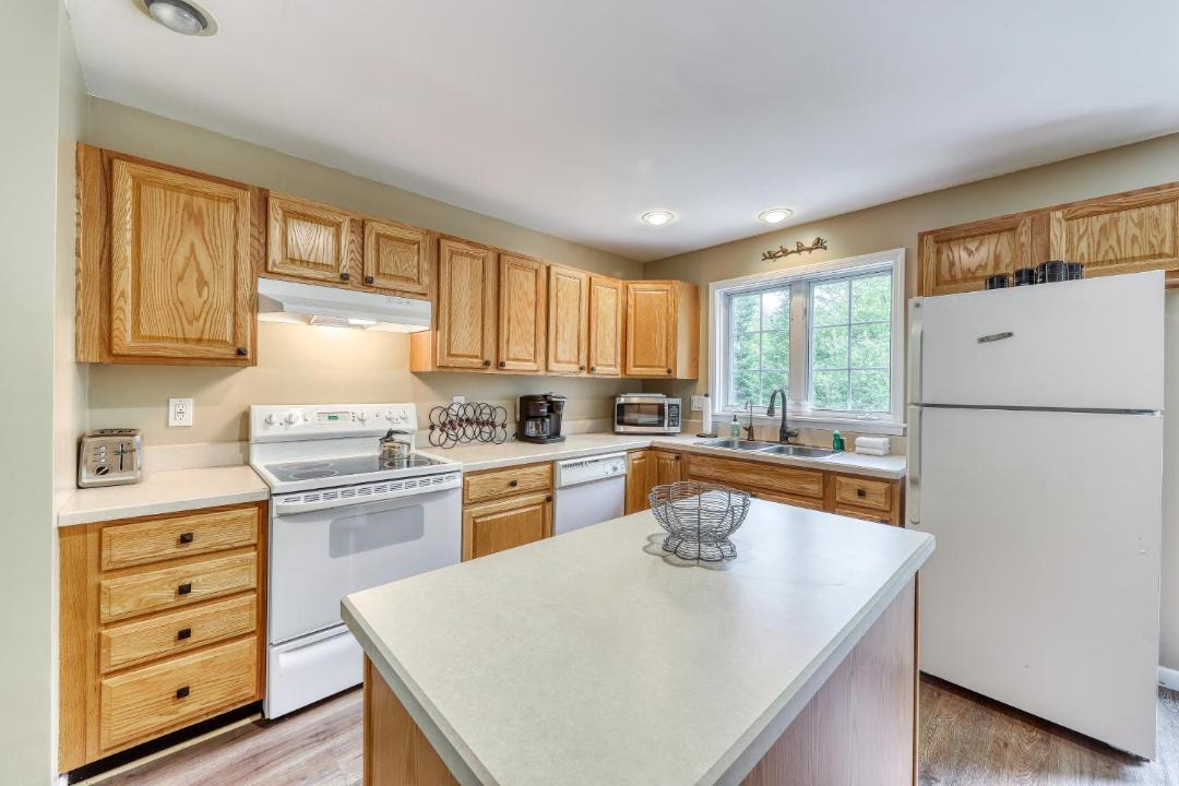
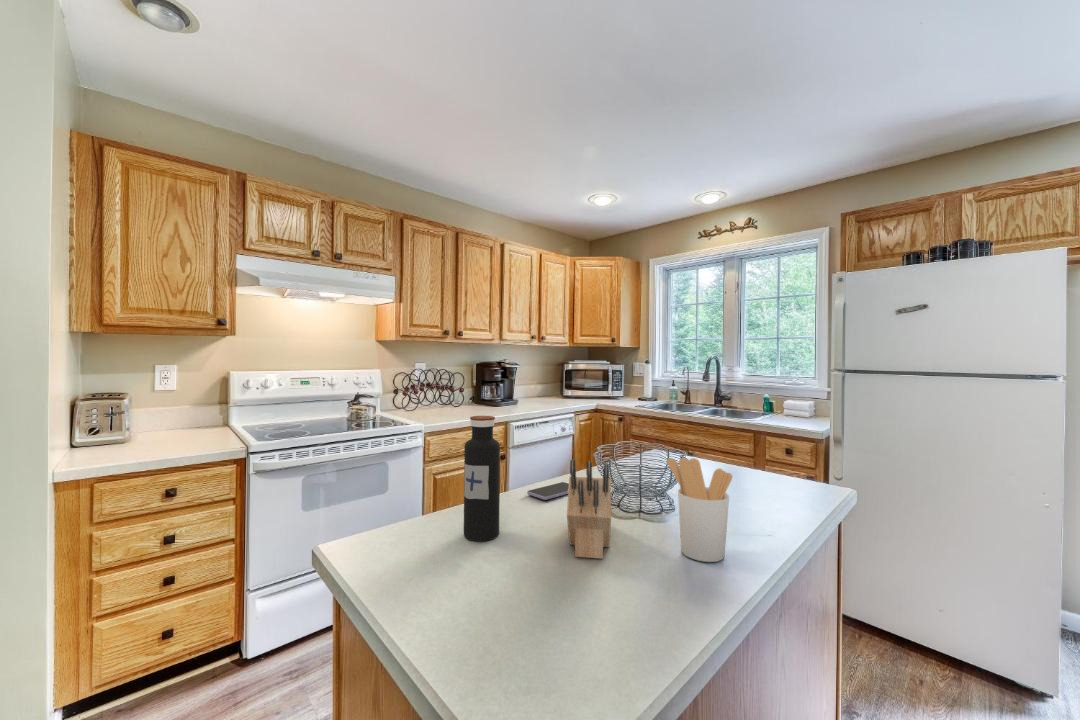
+ utensil holder (695, 504)
+ knife block (589, 498)
+ water bottle (482, 475)
+ smartphone (554, 490)
